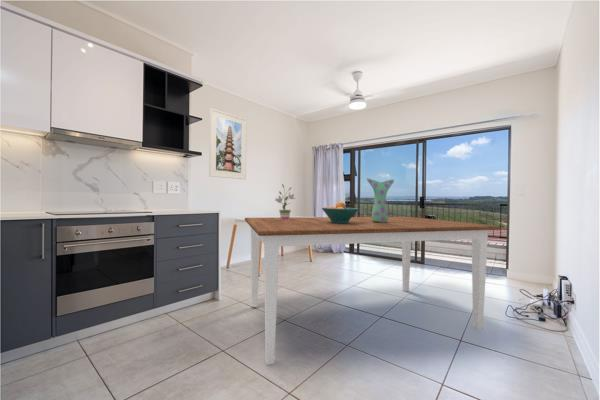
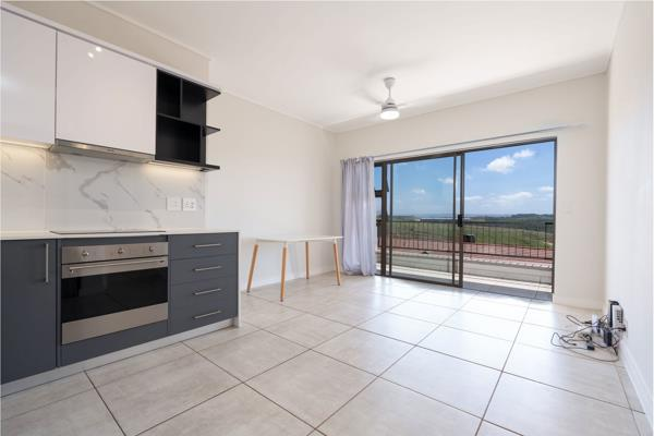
- vase (379, 200)
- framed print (229, 146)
- fruit bowl (340, 211)
- potted plant (285, 202)
- dining table (353, 243)
